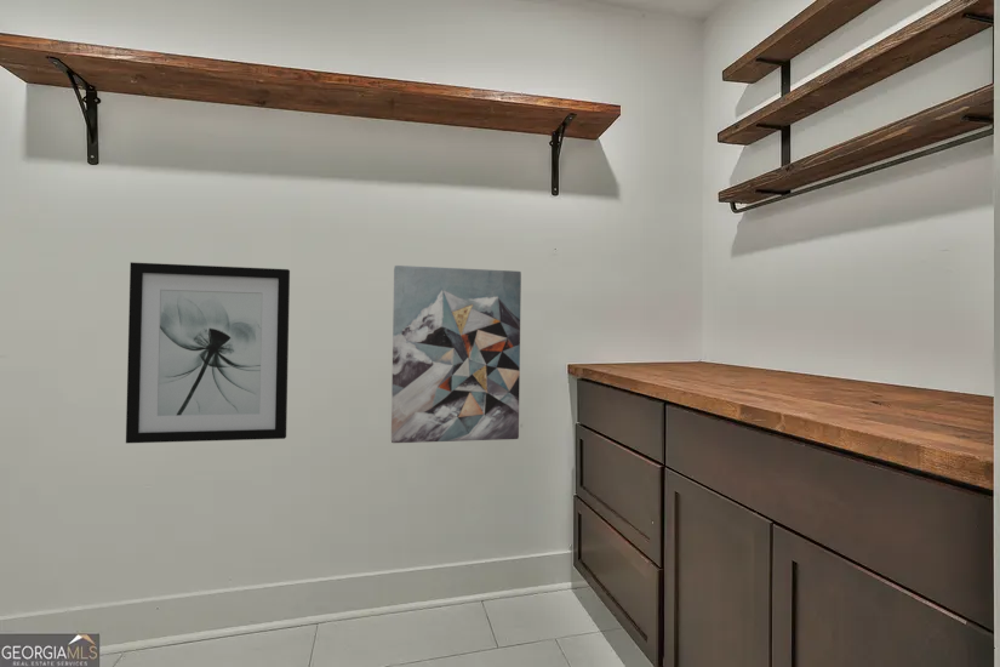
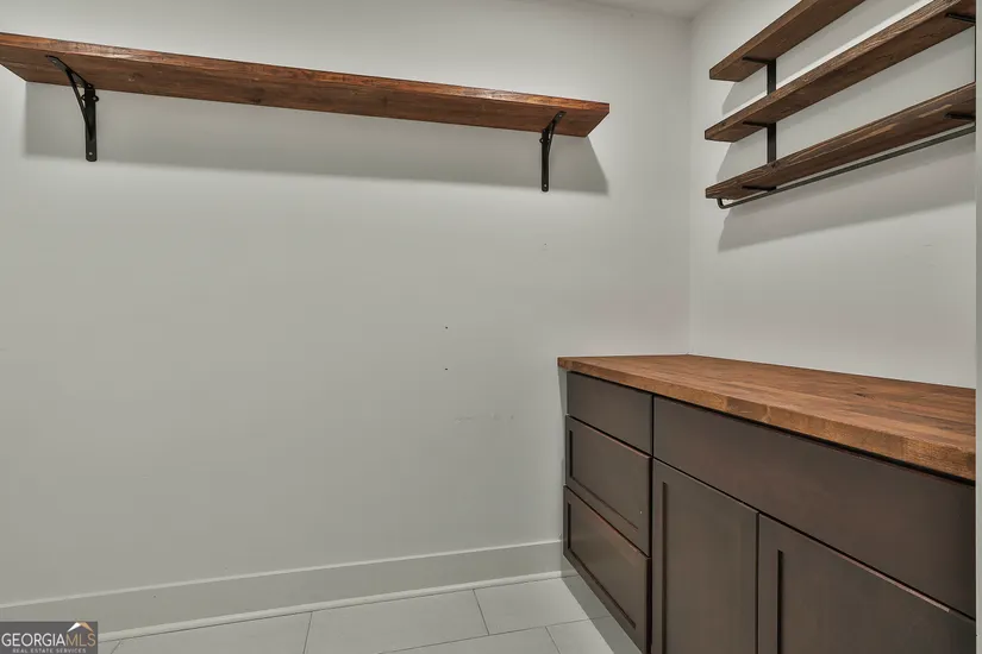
- wall art (457, 354)
- wall art (211, 353)
